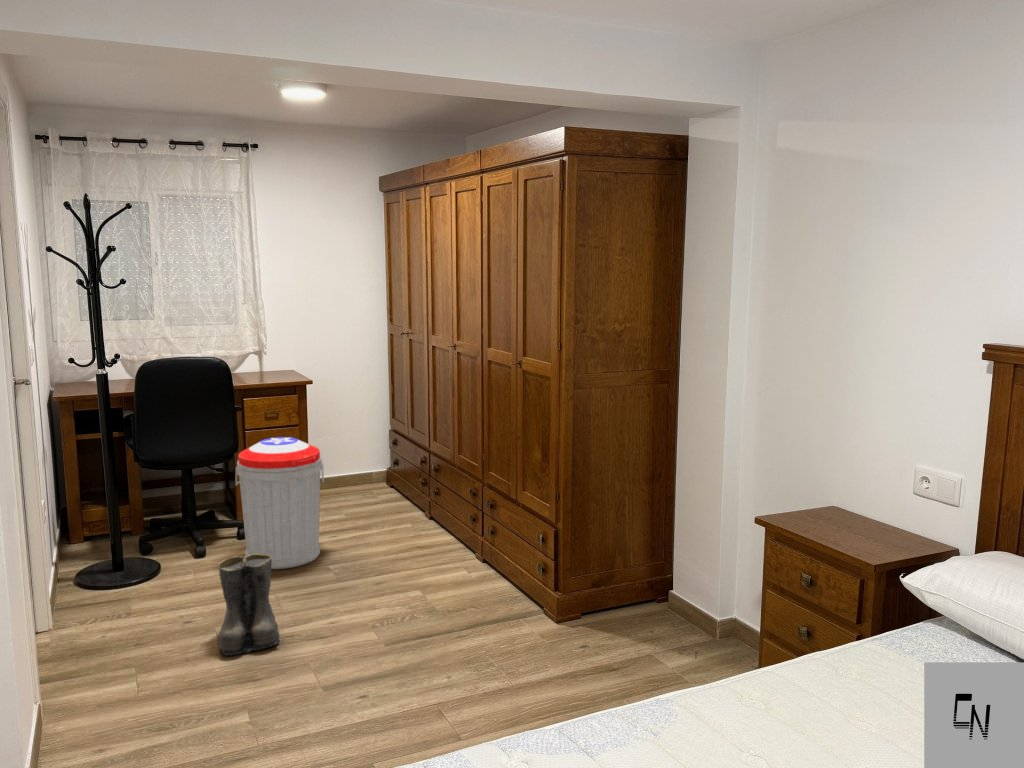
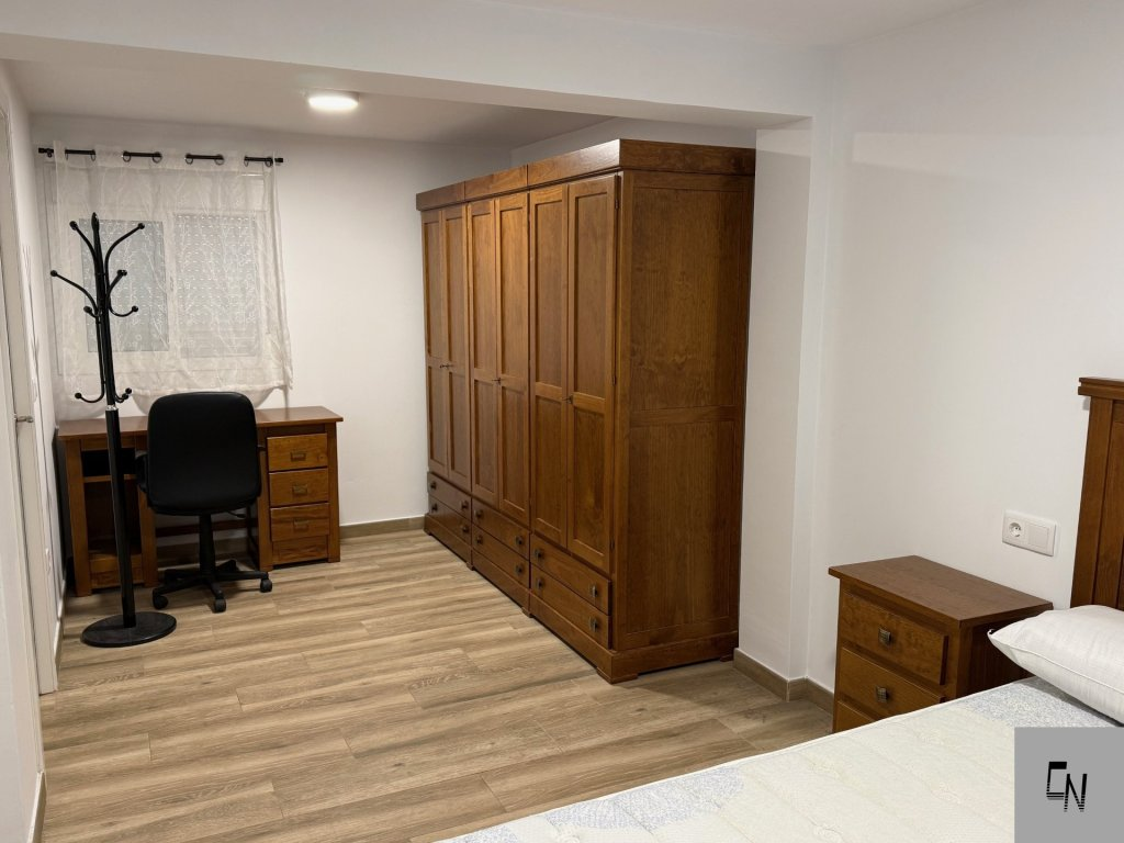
- boots (246, 601)
- trash can (281, 498)
